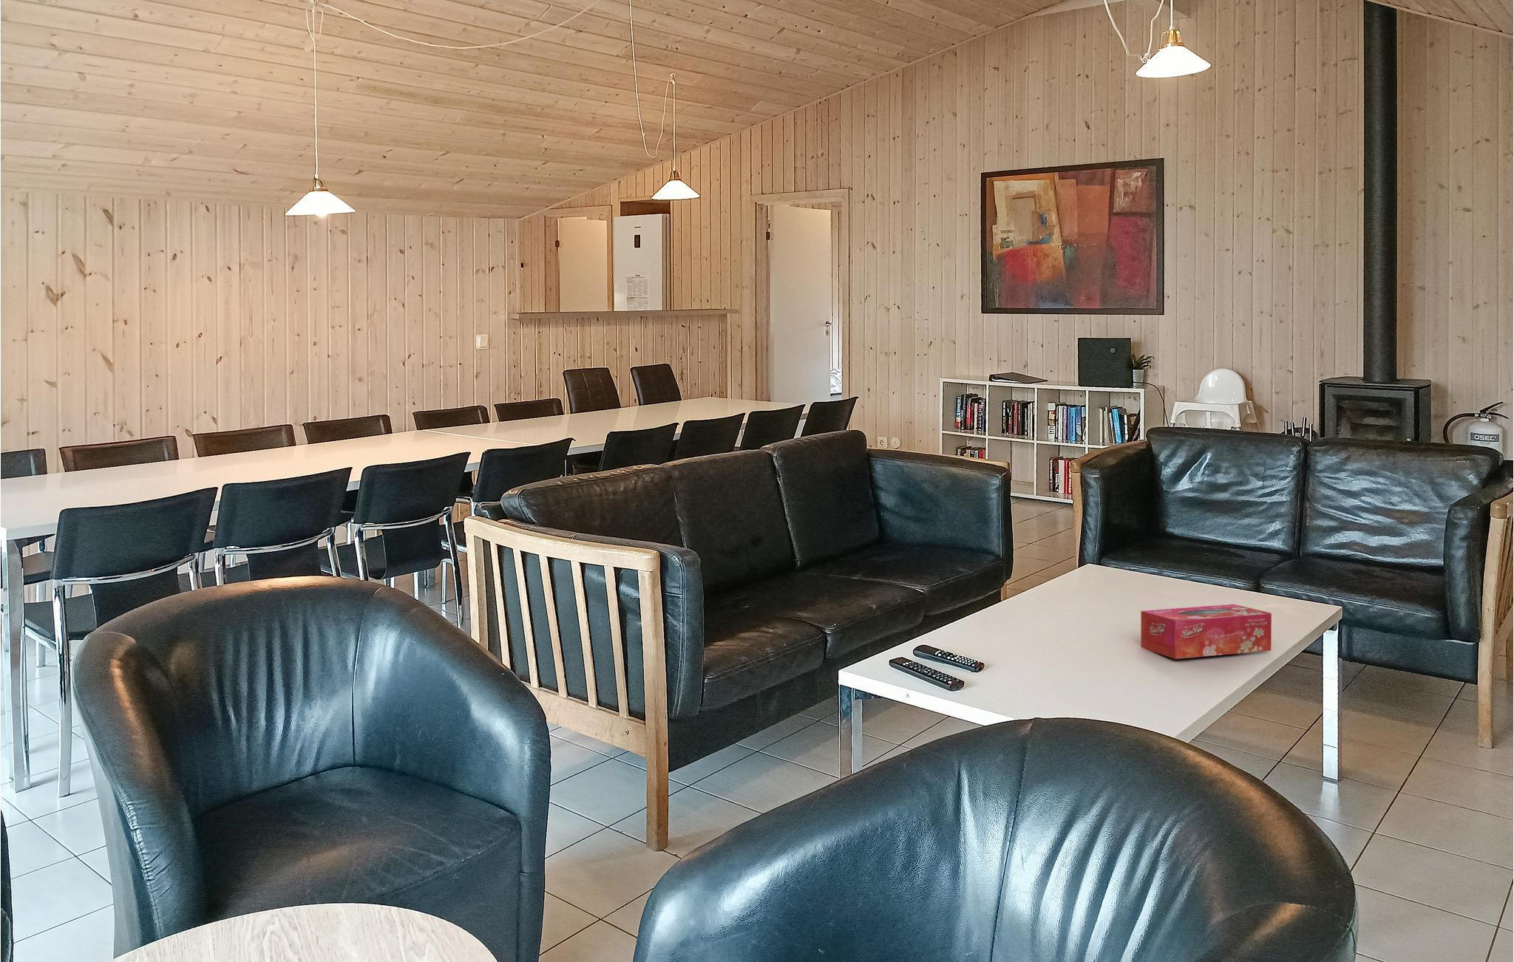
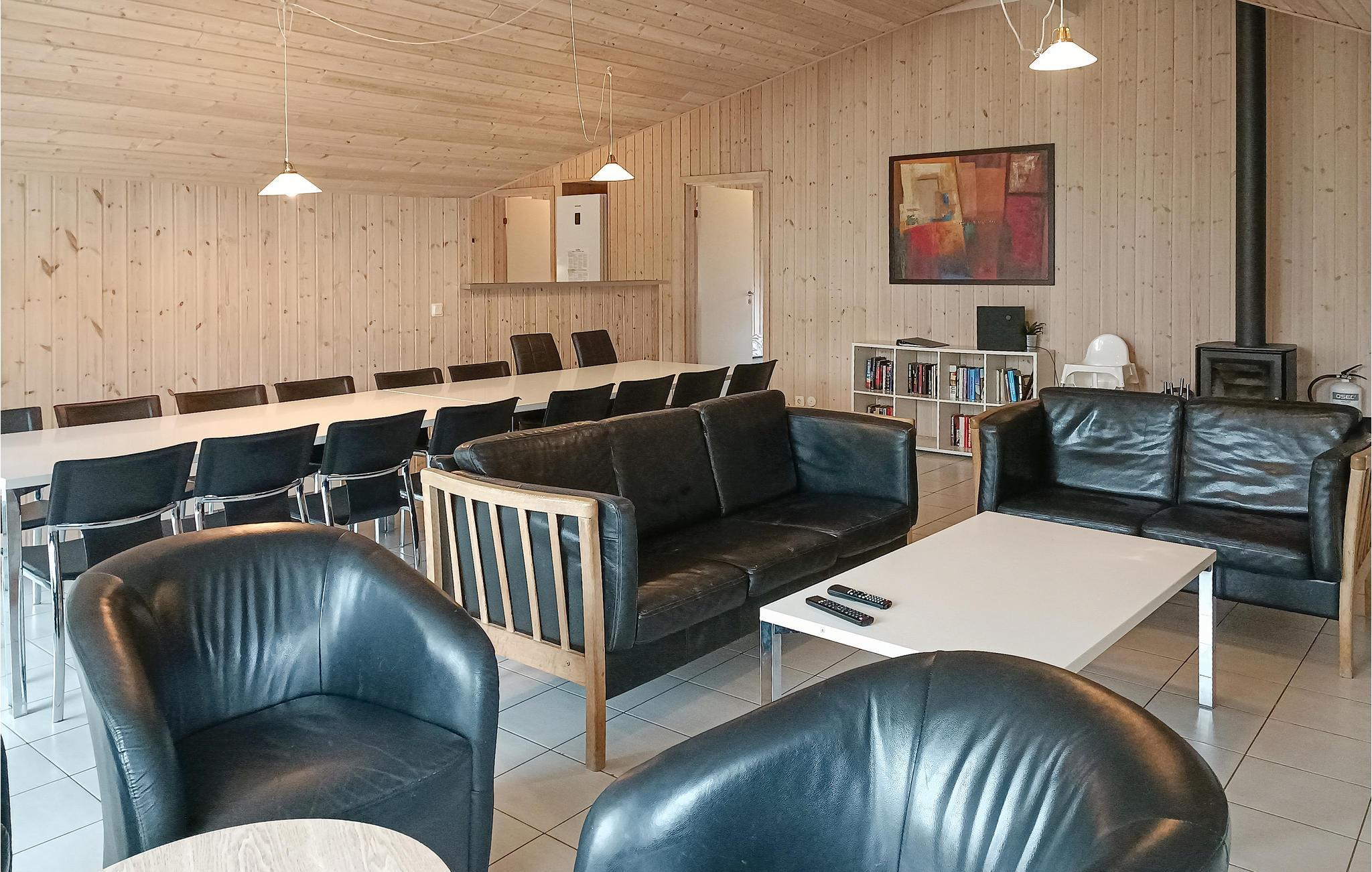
- tissue box (1205, 630)
